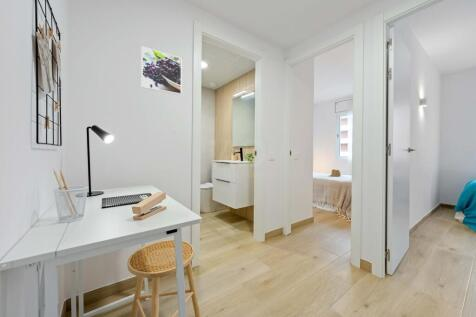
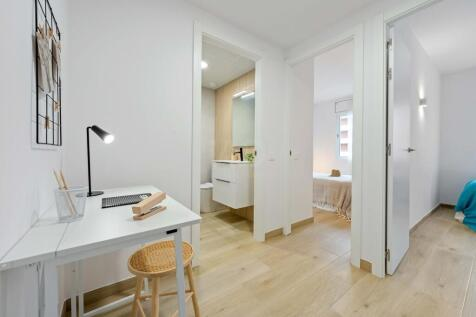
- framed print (162, 72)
